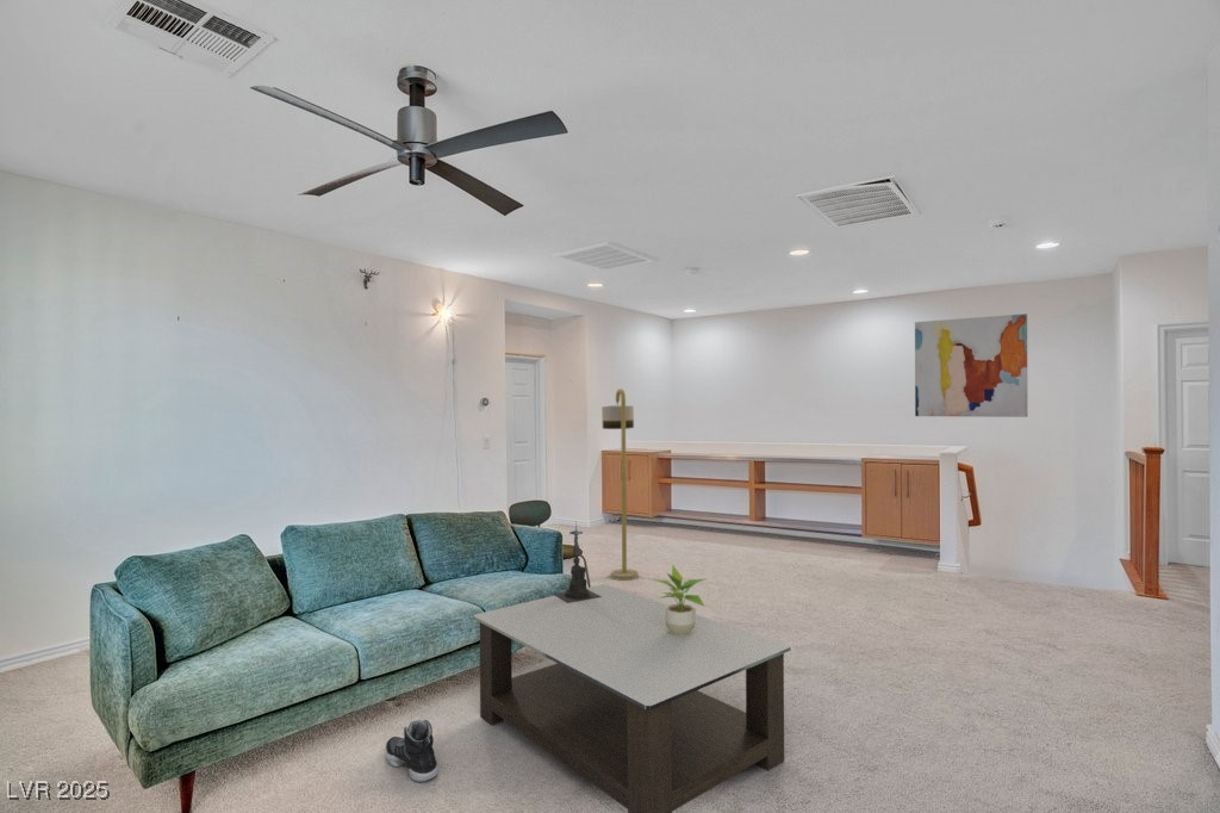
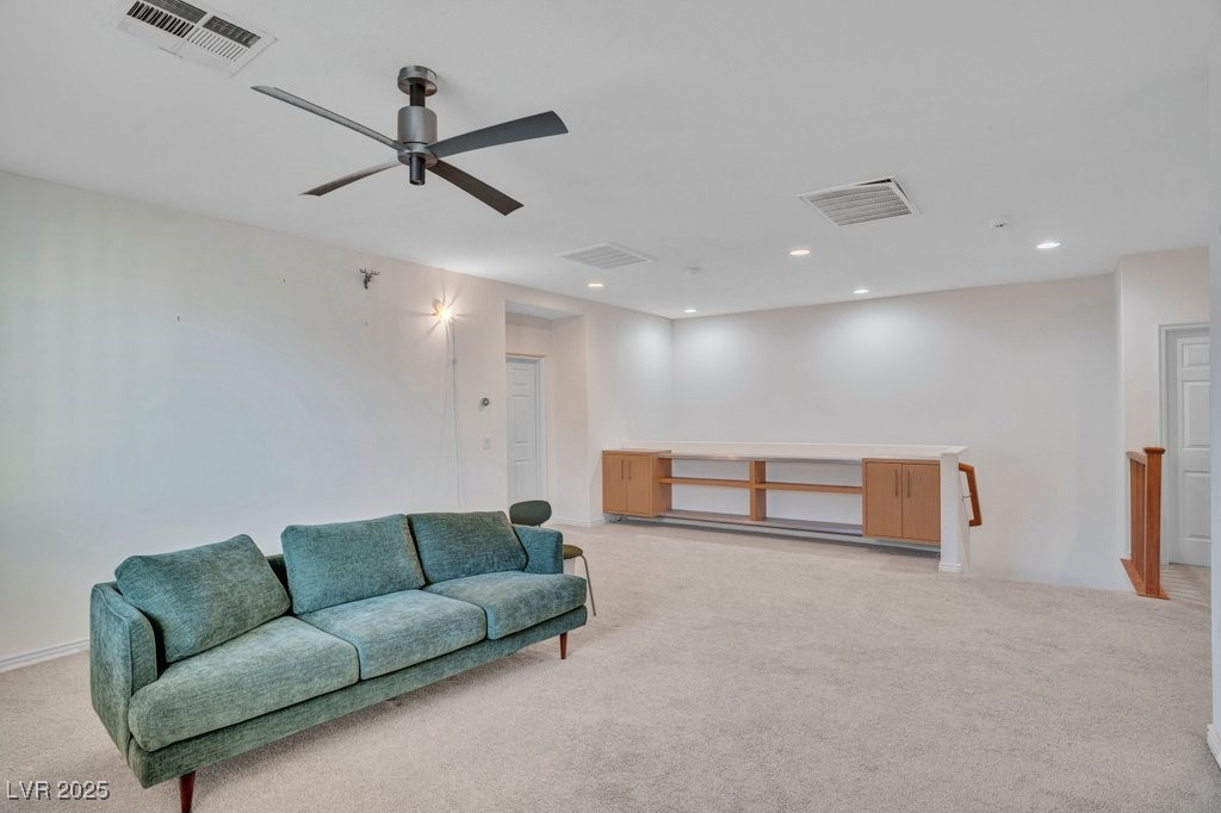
- candle holder (577, 558)
- wall art (969, 367)
- coffee table (621, 683)
- floor lamp (622, 480)
- sneaker (411, 741)
- potted plant (679, 601)
